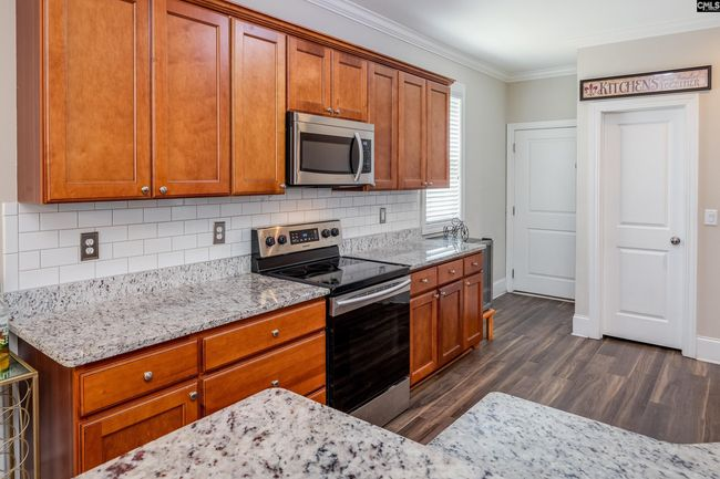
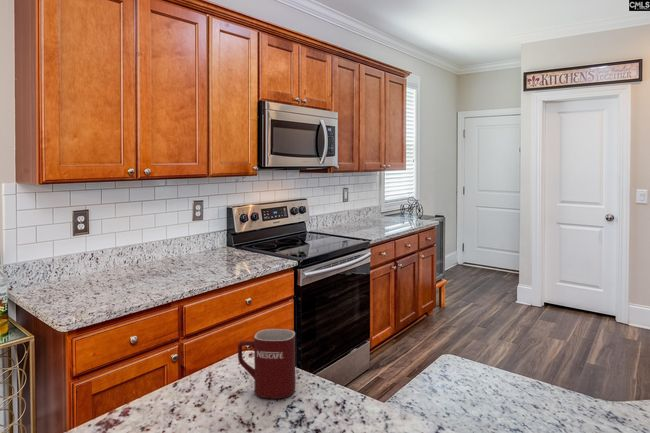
+ mug (266, 362)
